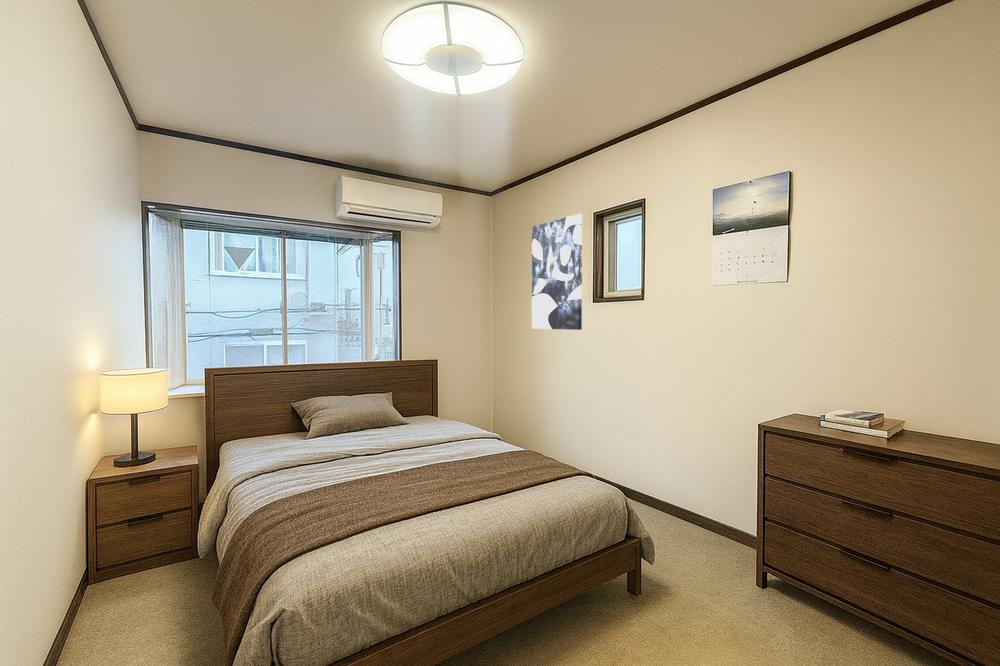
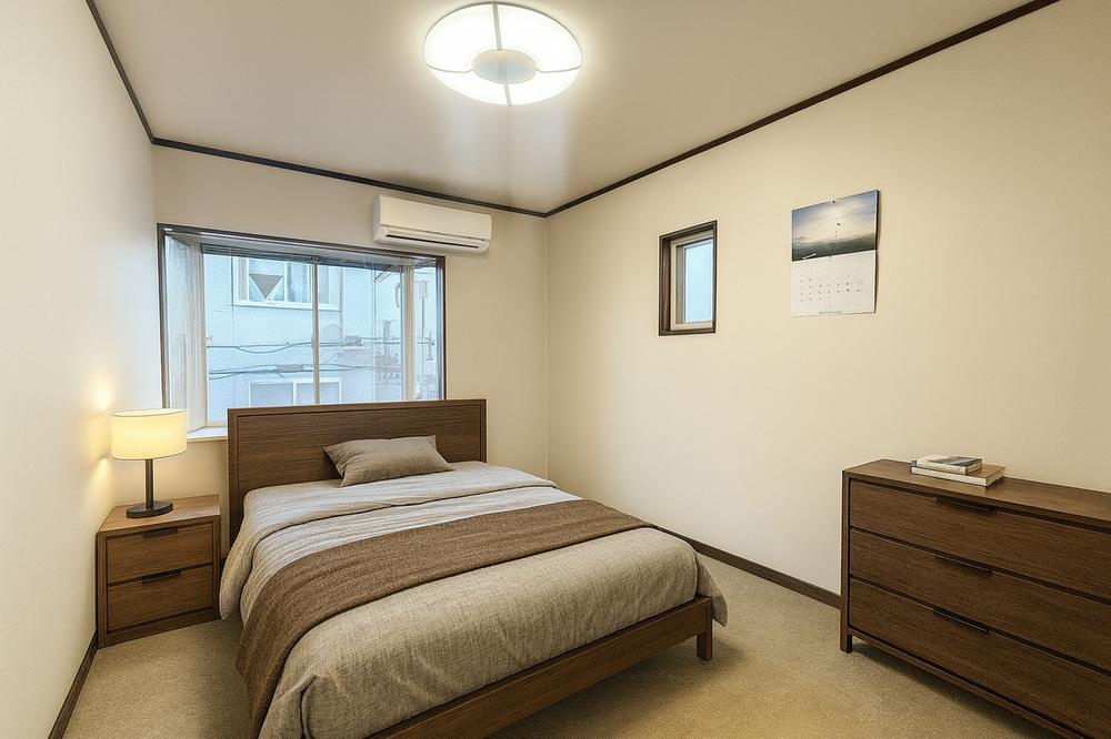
- wall art (555, 275)
